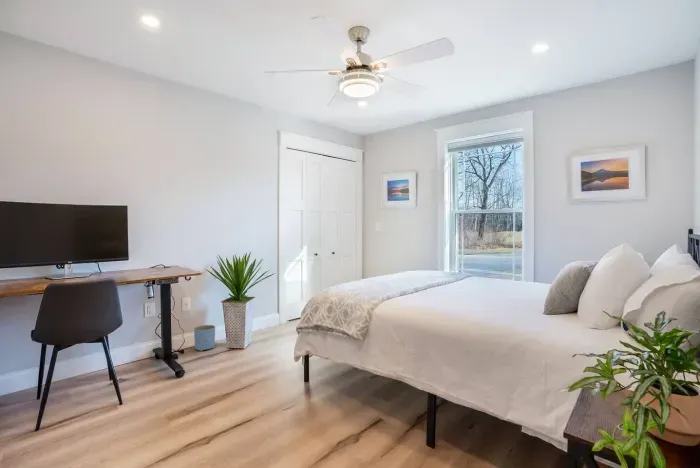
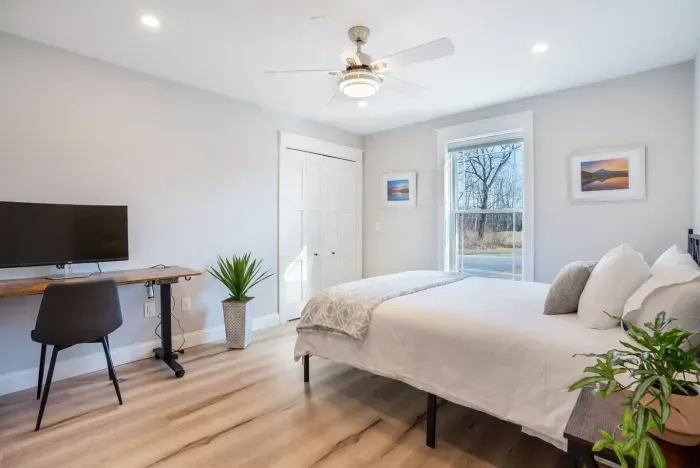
- planter (204, 337)
